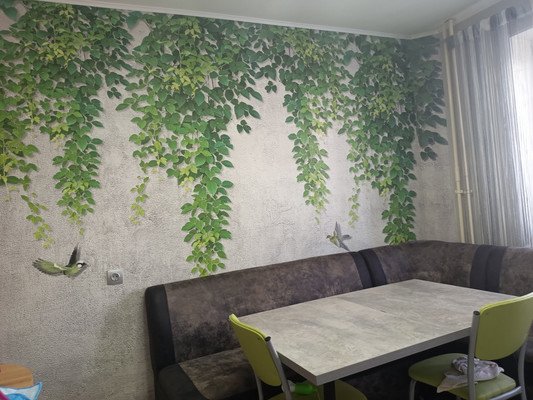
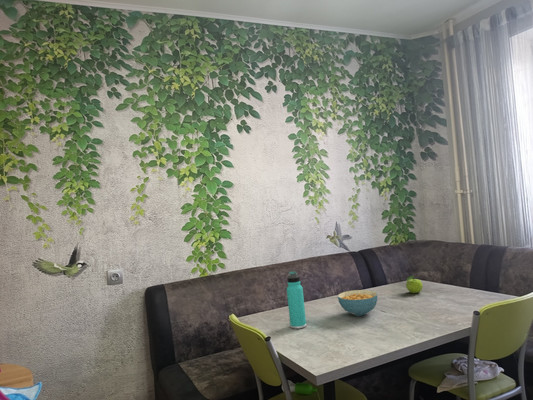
+ cereal bowl (358, 304)
+ thermos bottle (295, 299)
+ fruit (412, 284)
